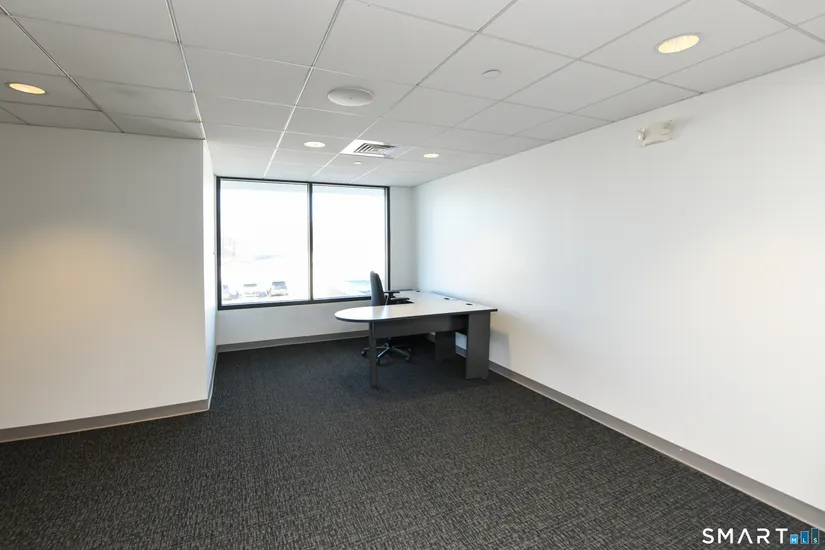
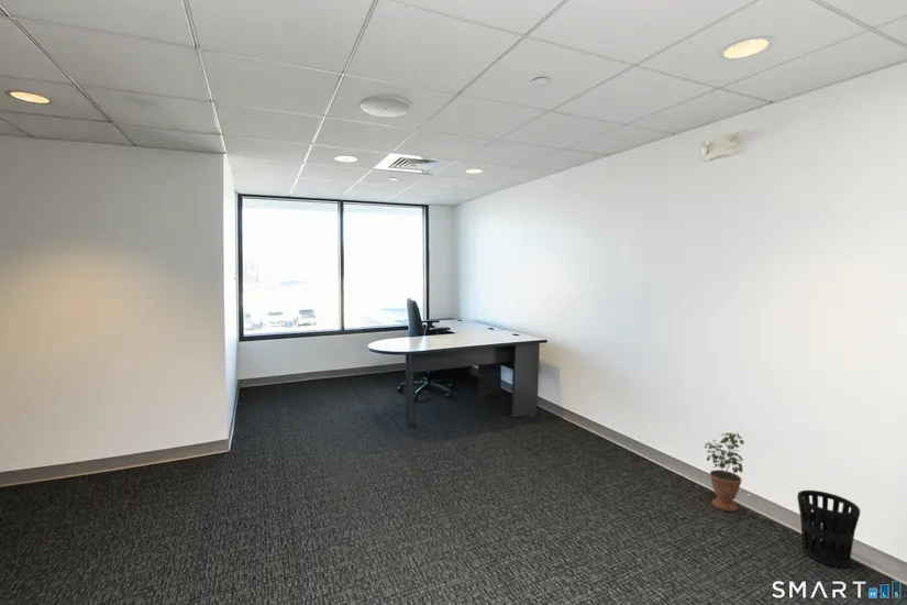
+ wastebasket (826, 528)
+ potted plant (725, 466)
